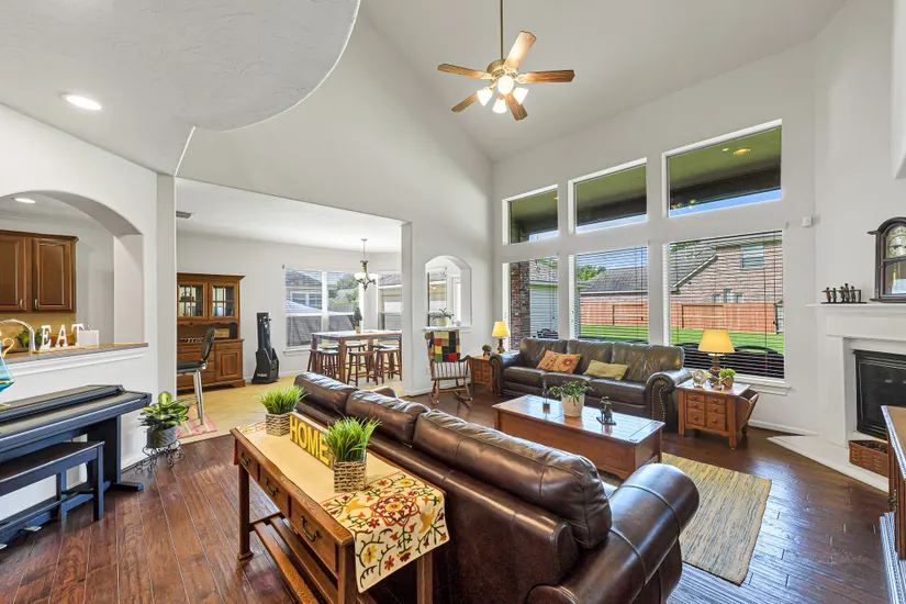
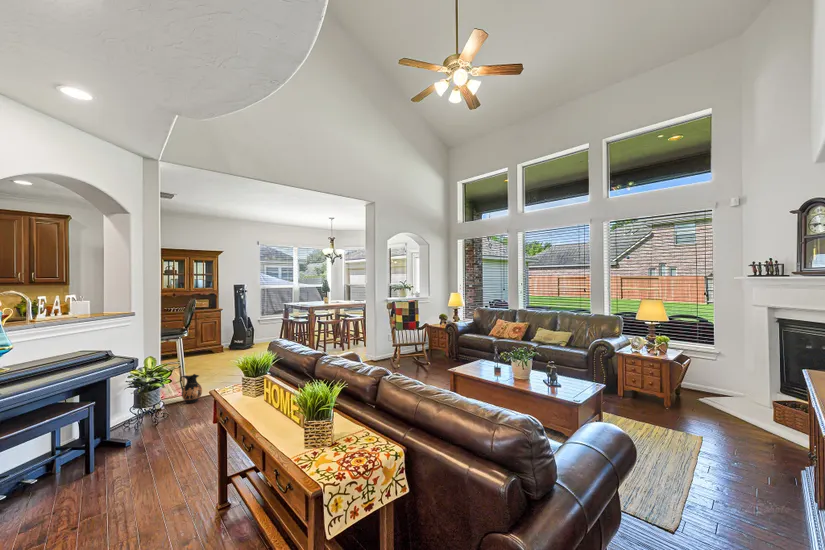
+ ceramic jug (191, 388)
